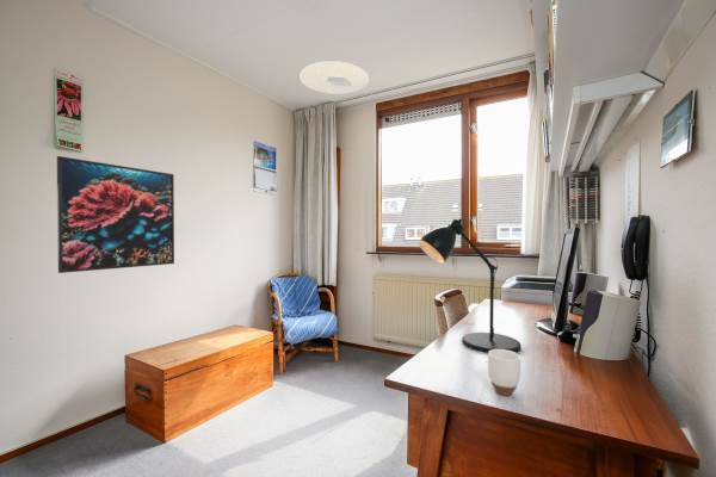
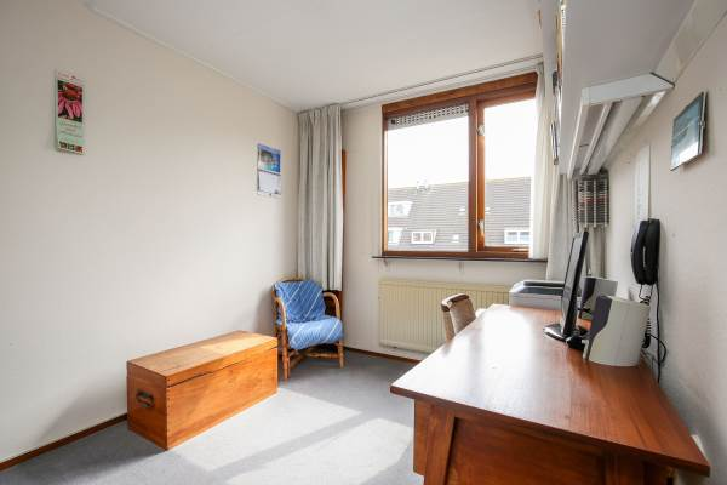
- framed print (123, 217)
- desk lamp (490, 283)
- ceiling light (334, 75)
- mug (501, 370)
